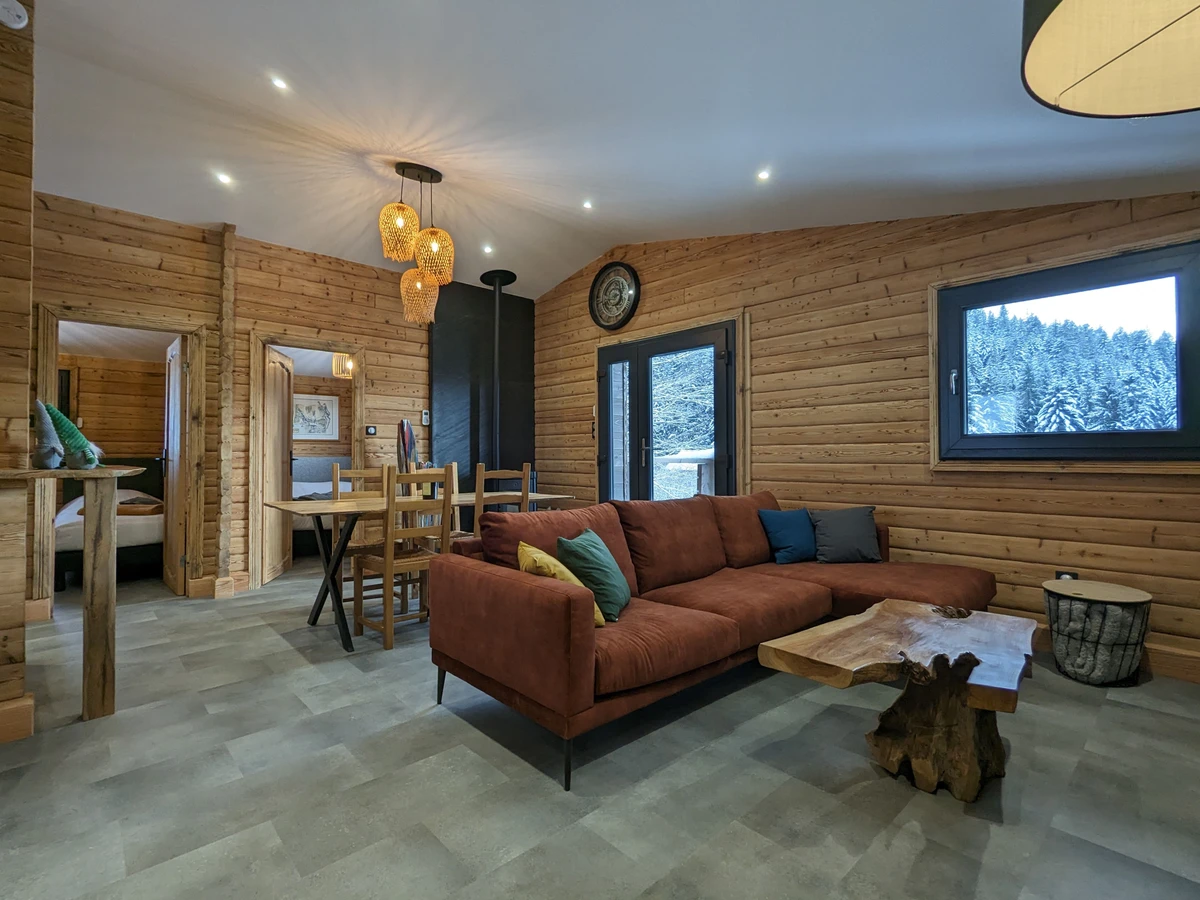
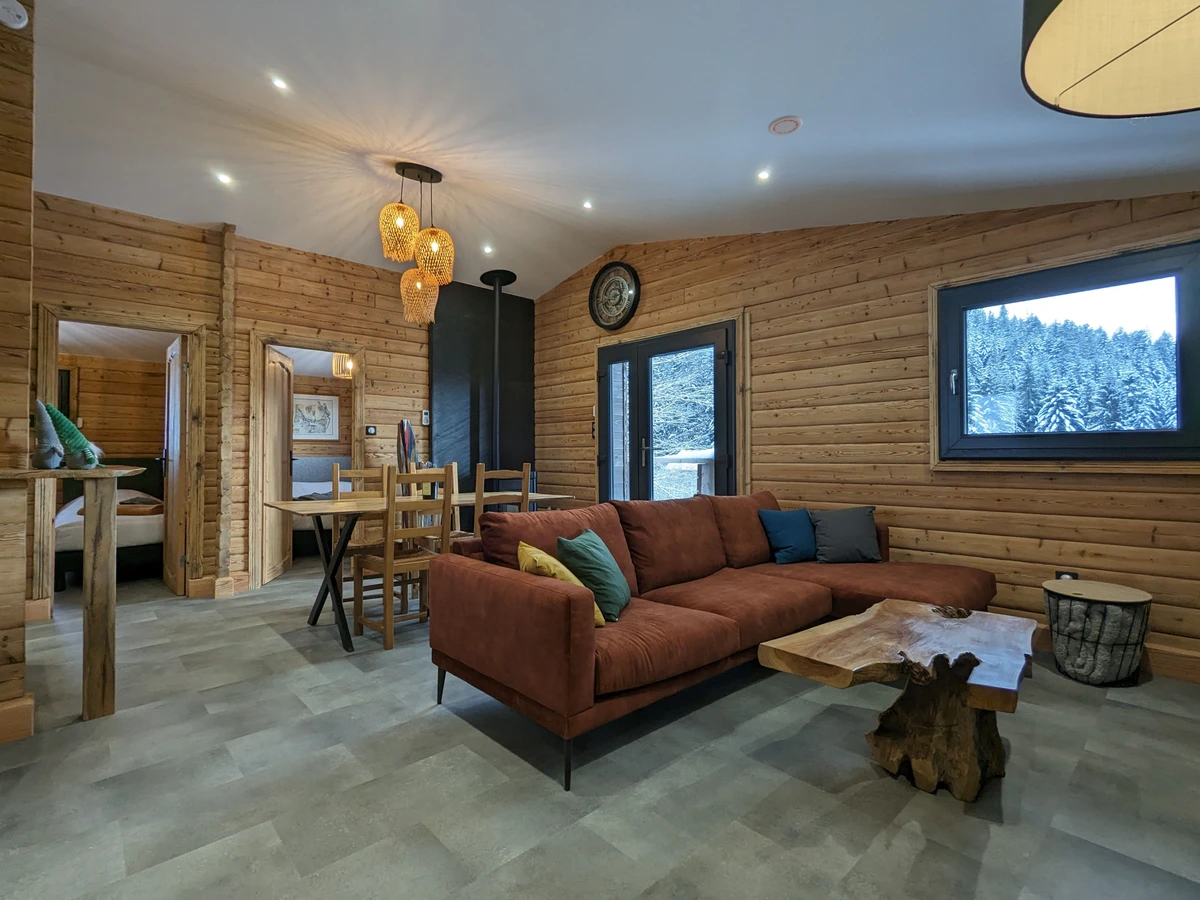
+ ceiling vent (785, 125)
